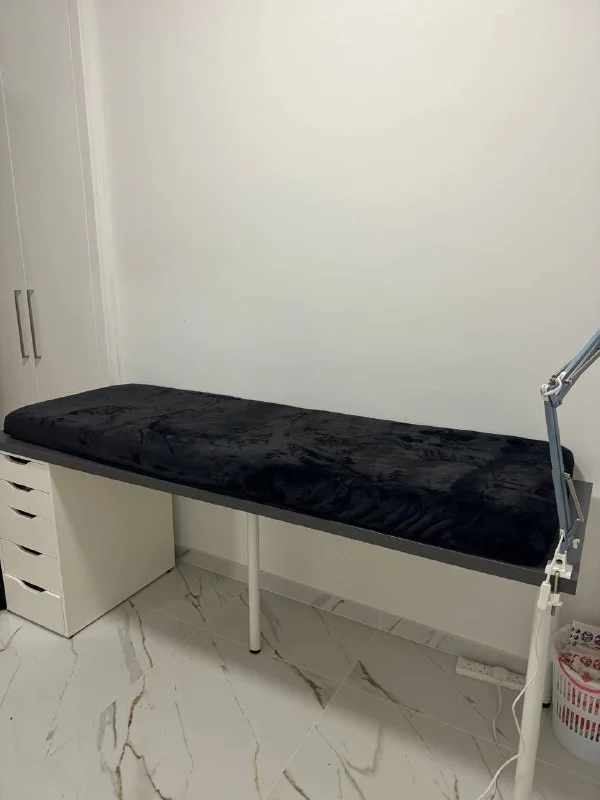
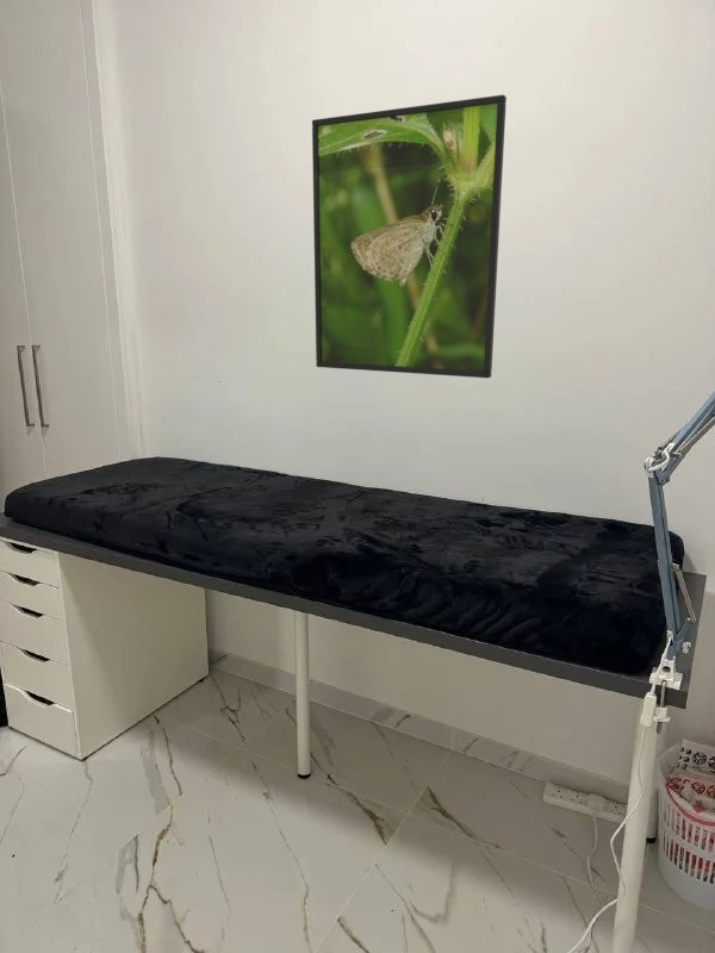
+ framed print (400, 247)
